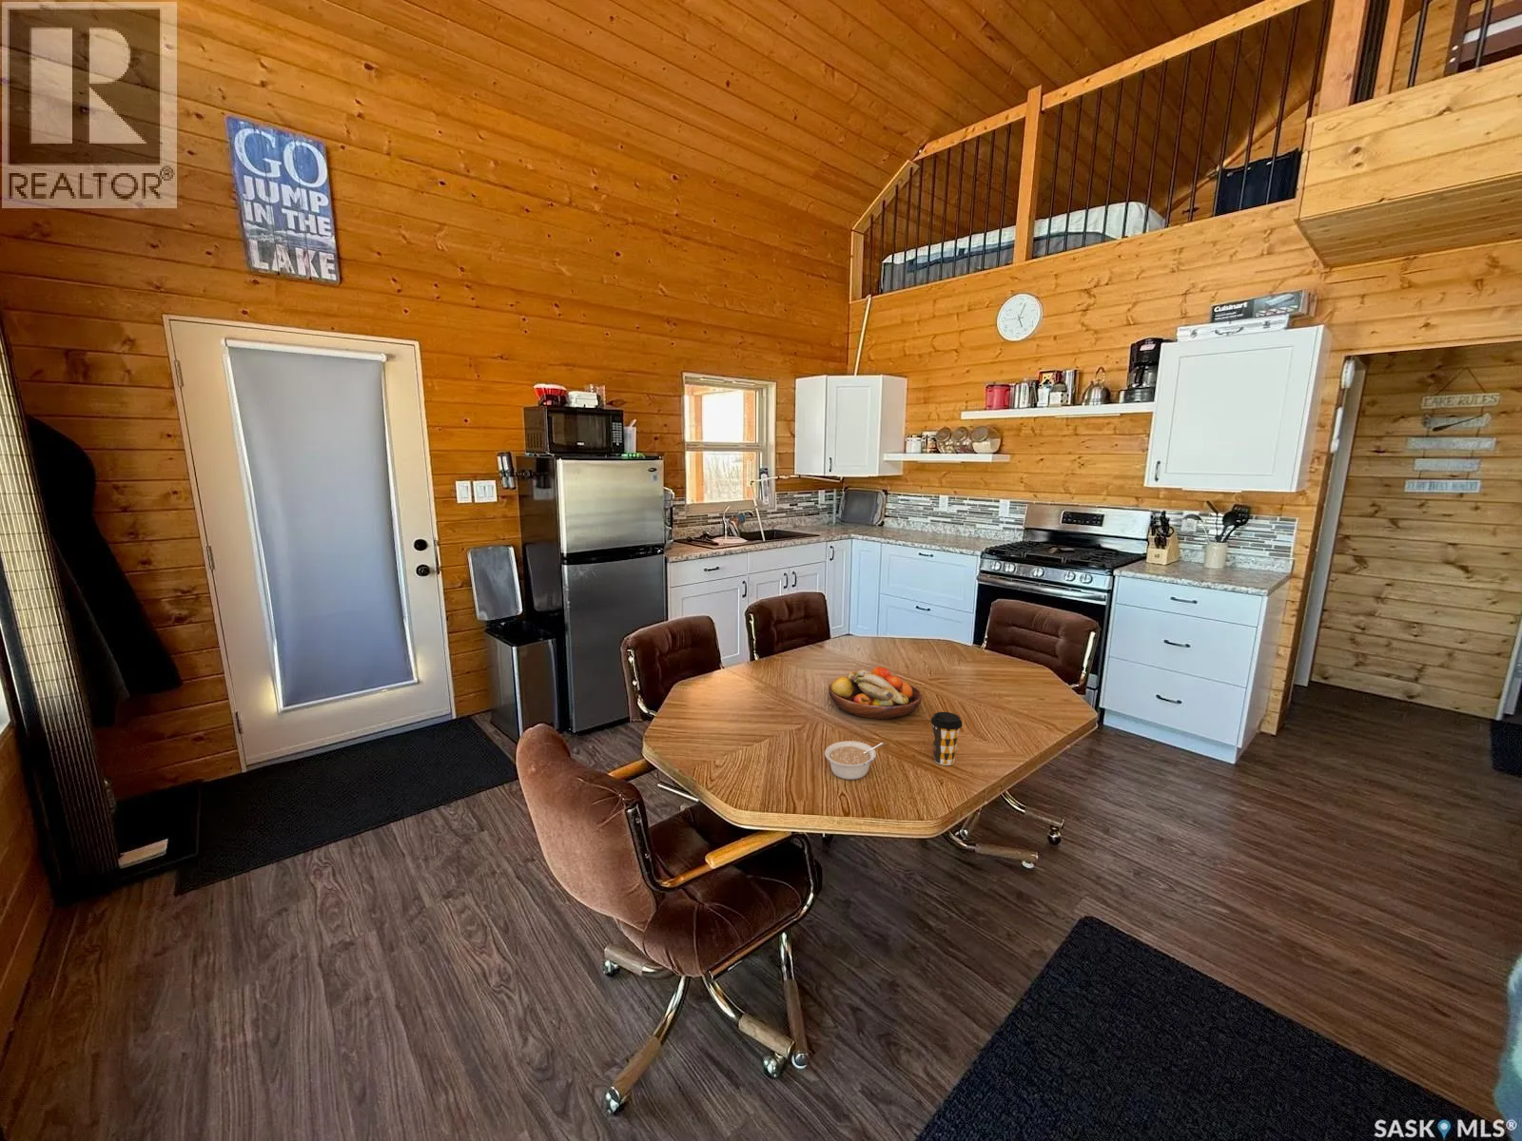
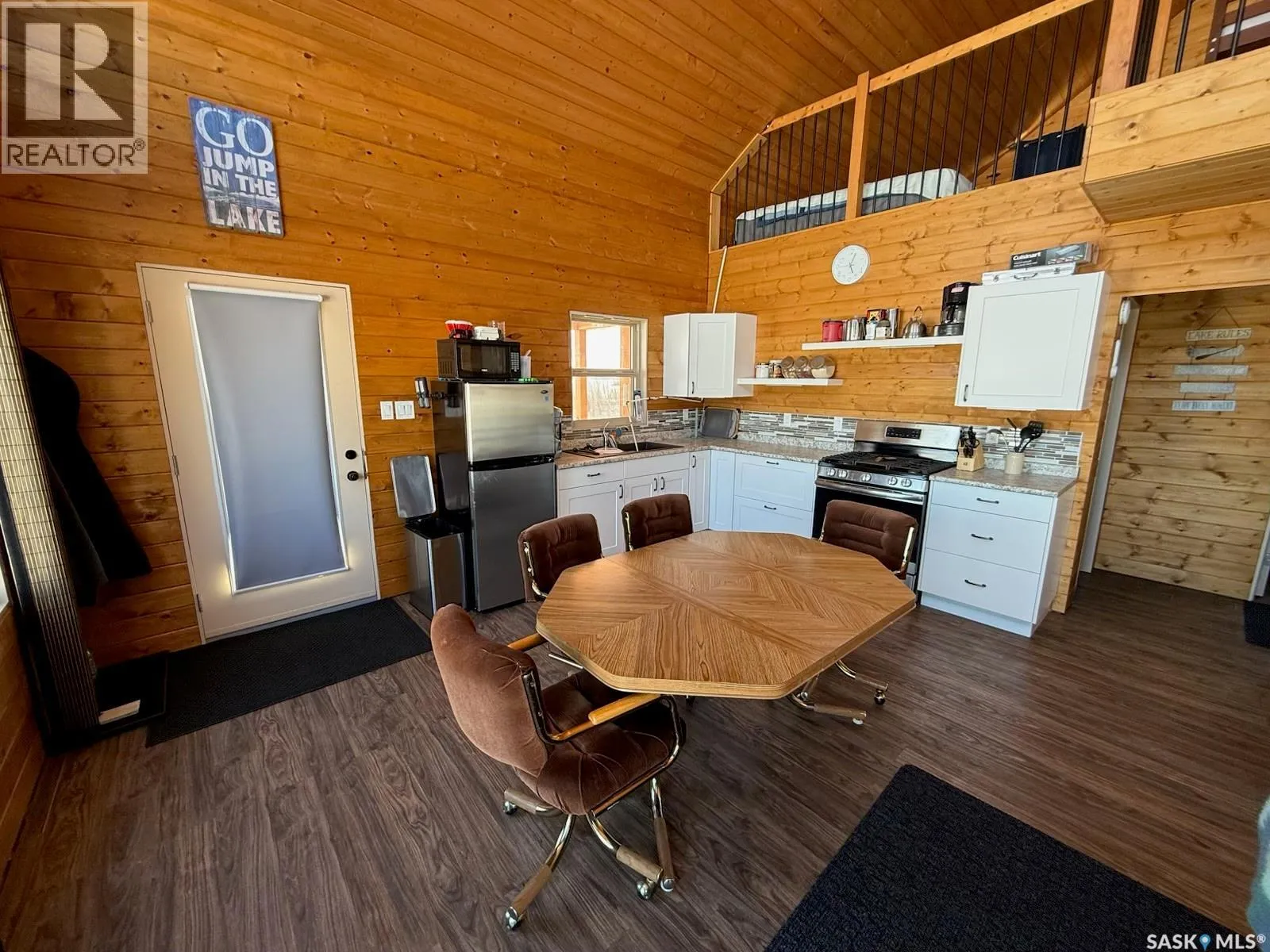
- coffee cup (944, 738)
- legume (851, 759)
- fruit bowl (875, 687)
